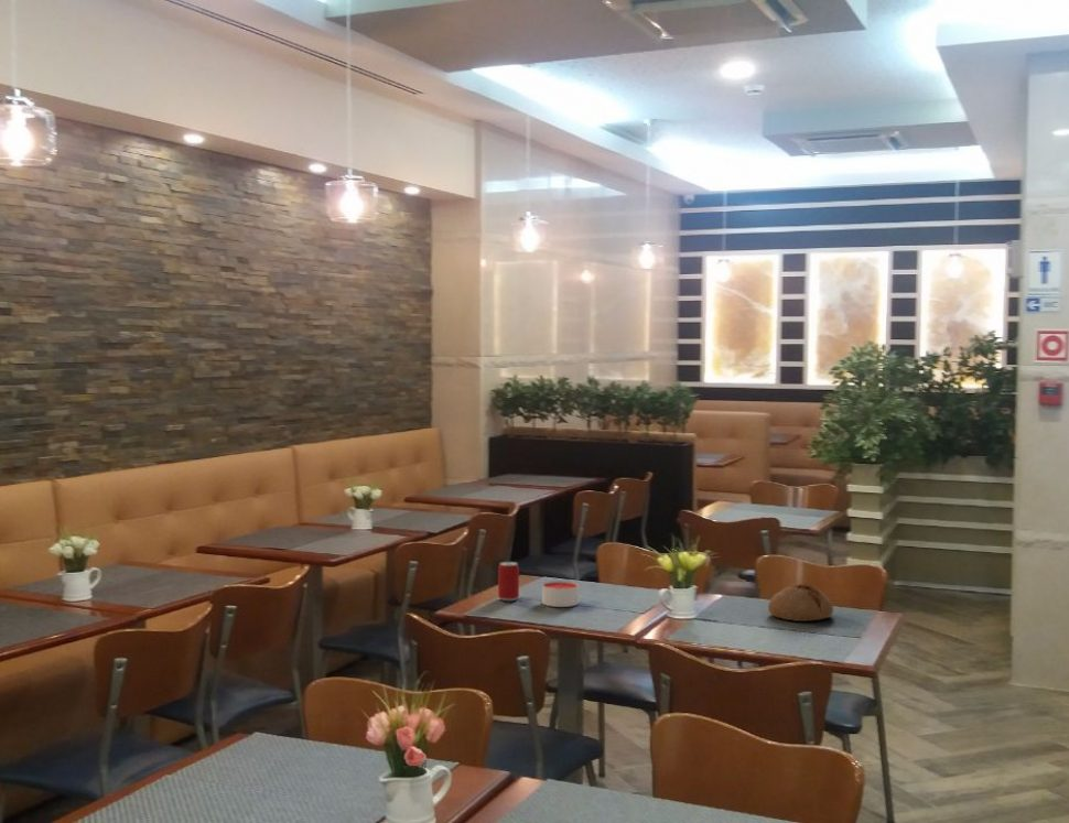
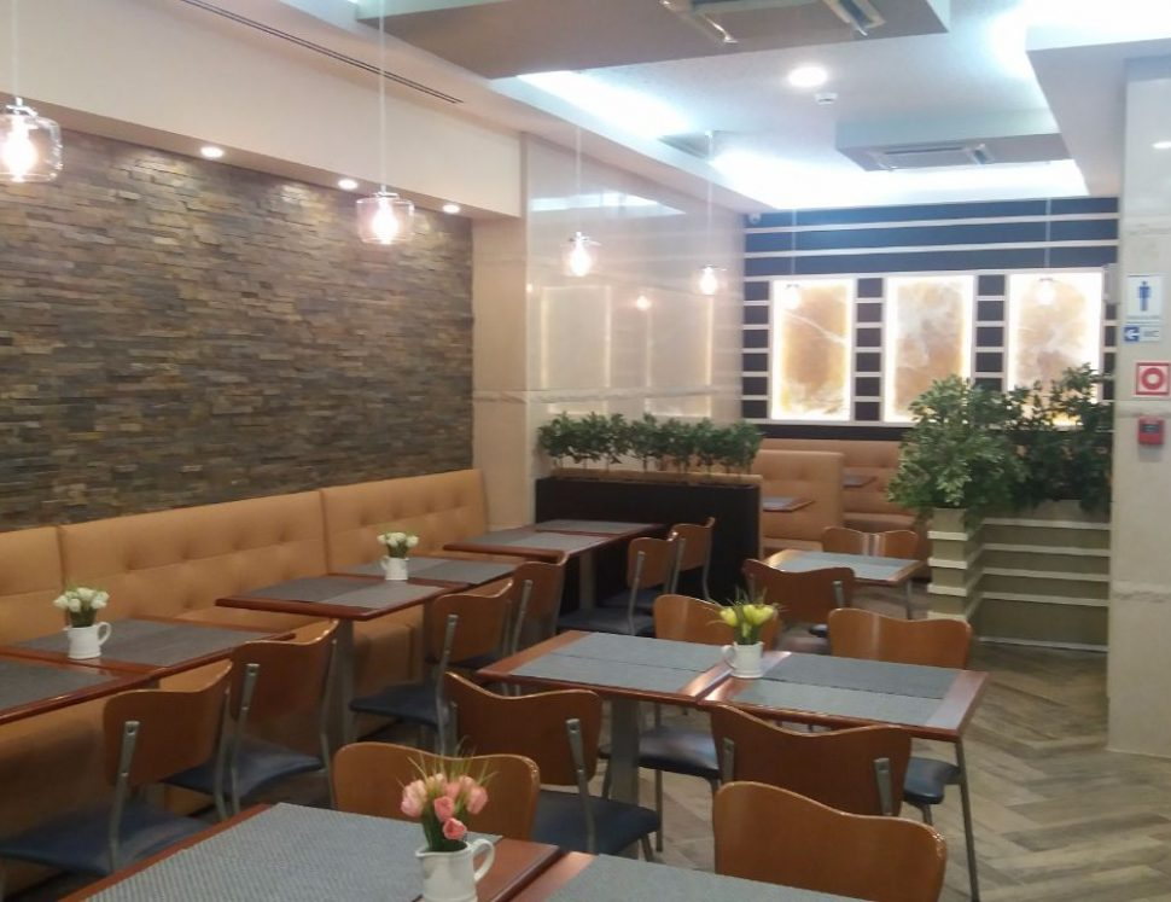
- candle (560, 593)
- beer can (508, 581)
- bread (800, 600)
